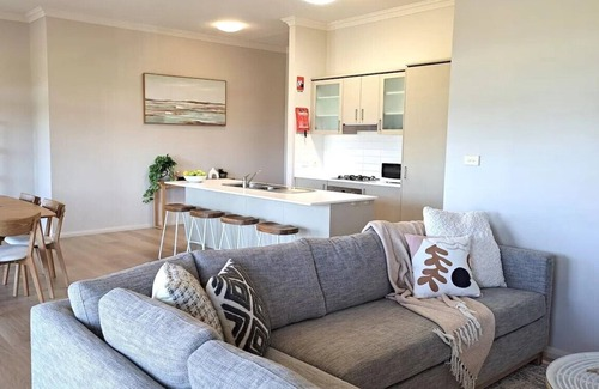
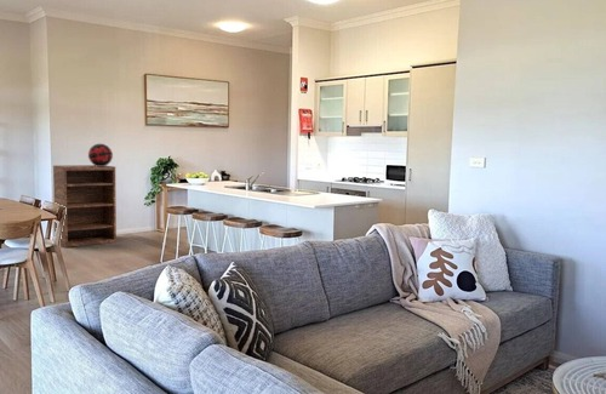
+ shelving unit (85, 204)
+ decorative globe (99, 154)
